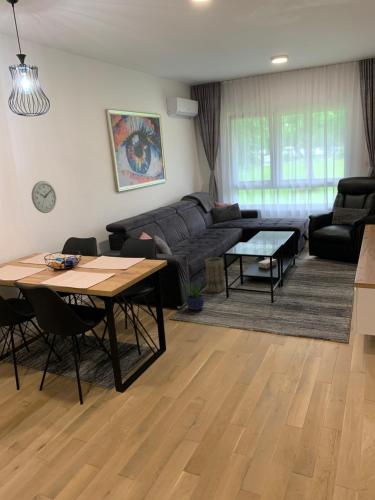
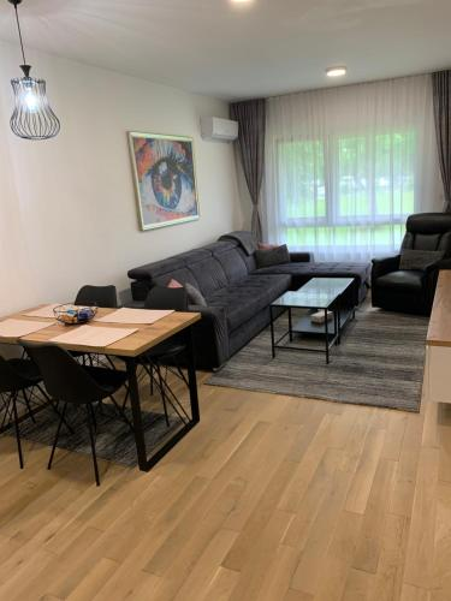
- potted plant (194, 294)
- basket (215, 274)
- wall clock (45, 197)
